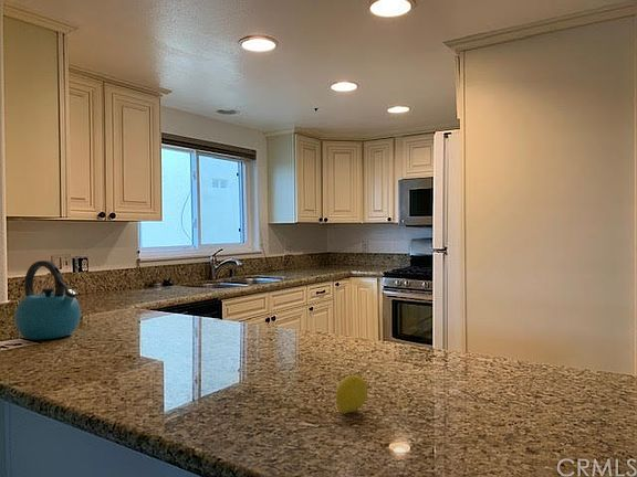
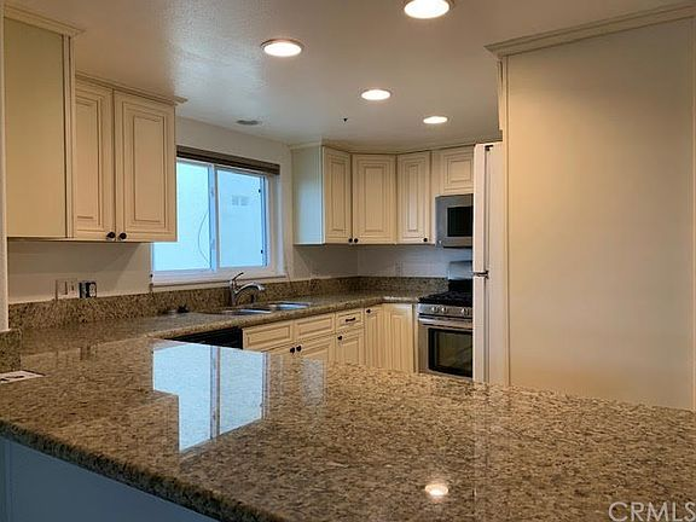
- fruit (352, 393)
- kettle (50, 298)
